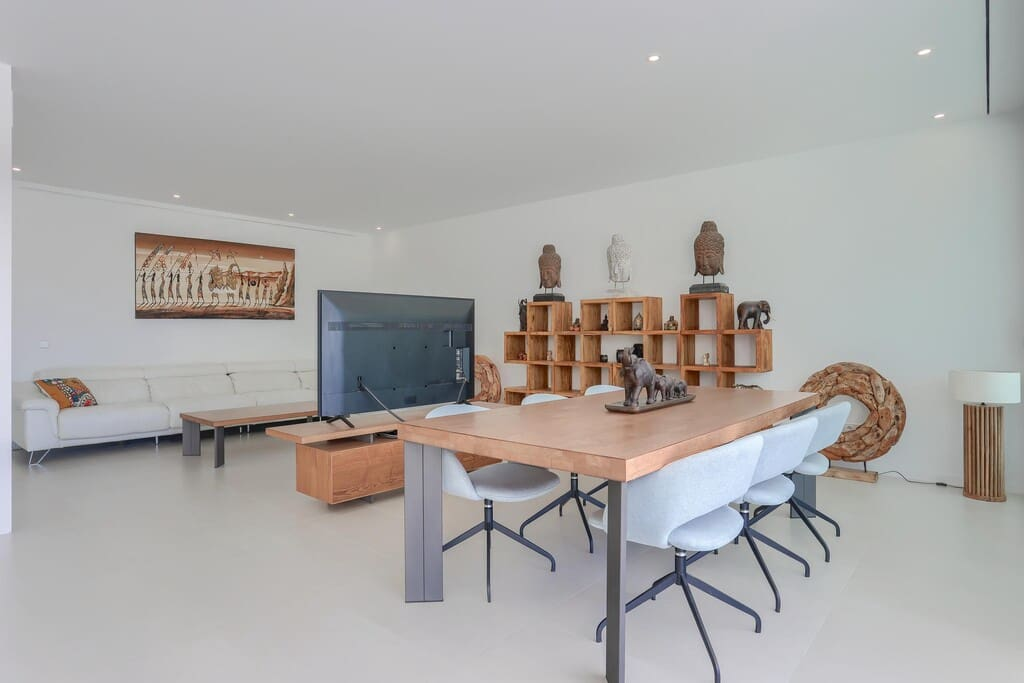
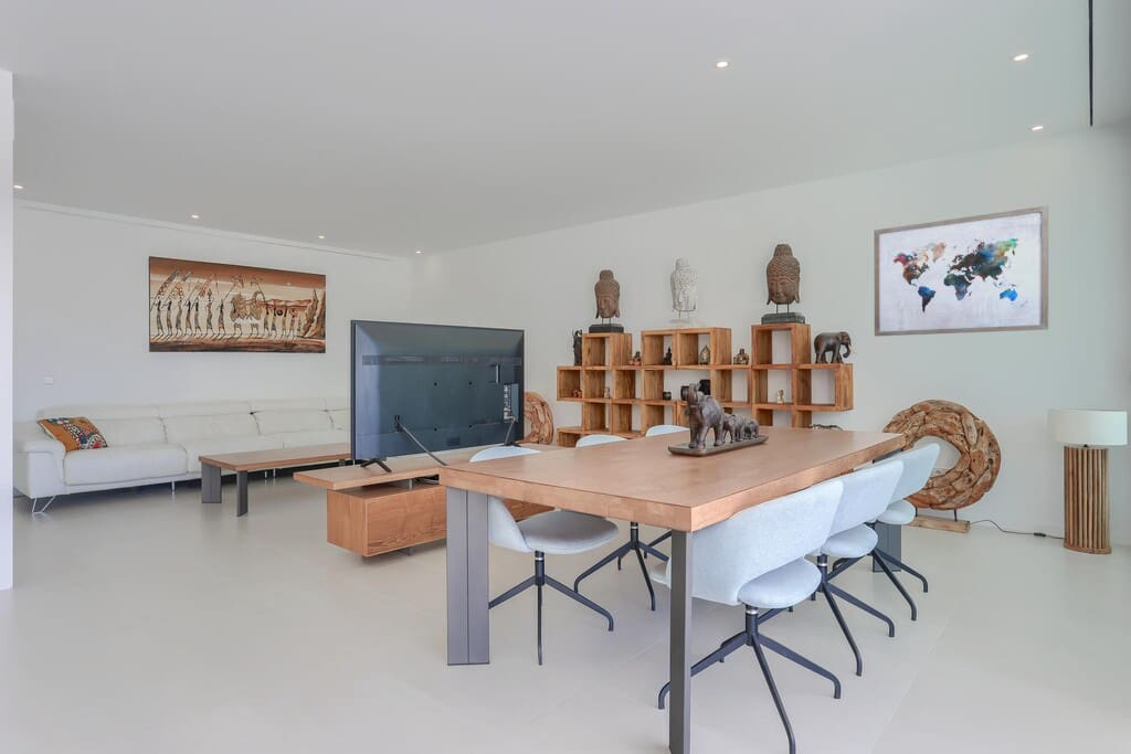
+ wall art (954, 276)
